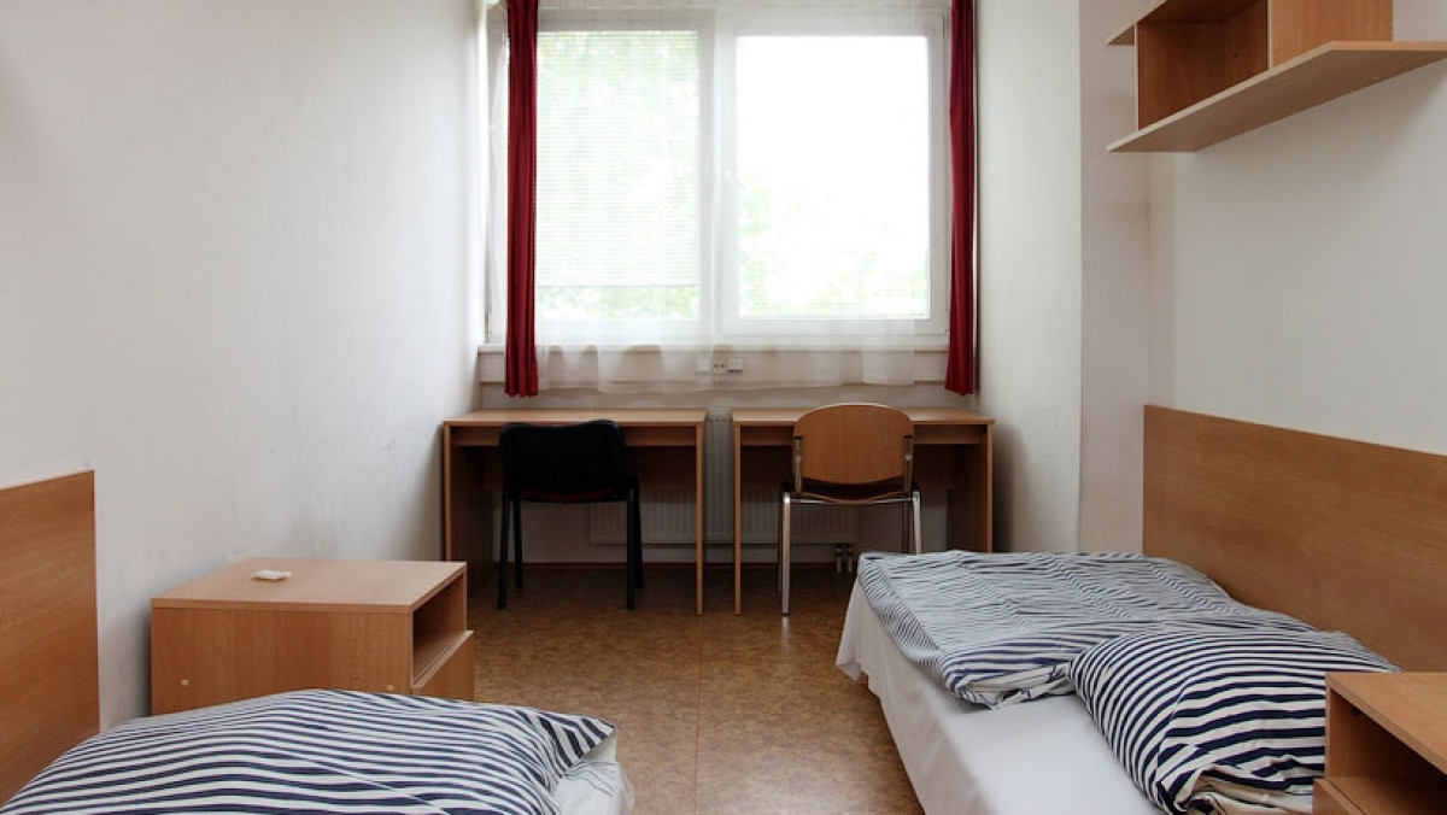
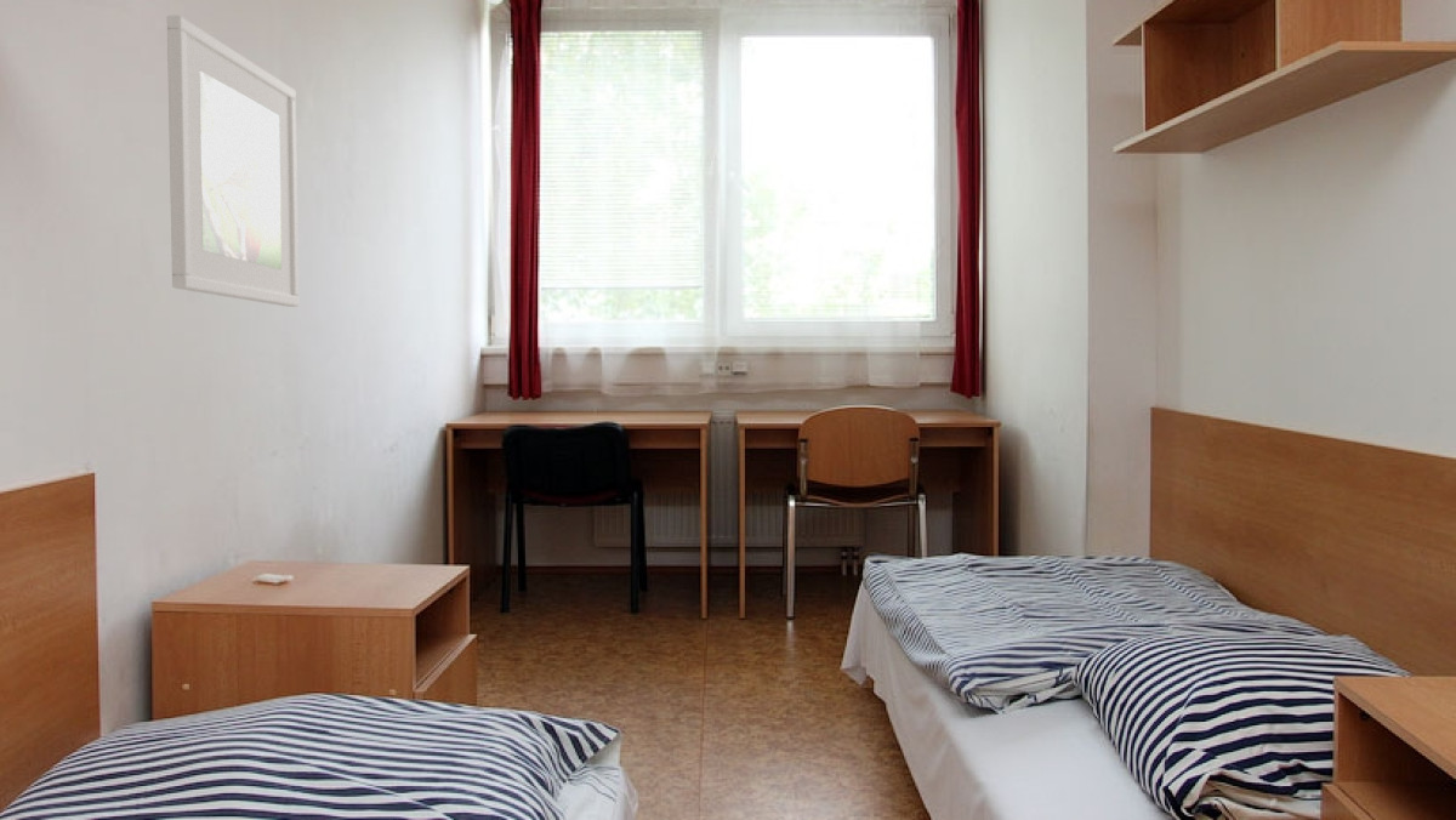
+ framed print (240, 177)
